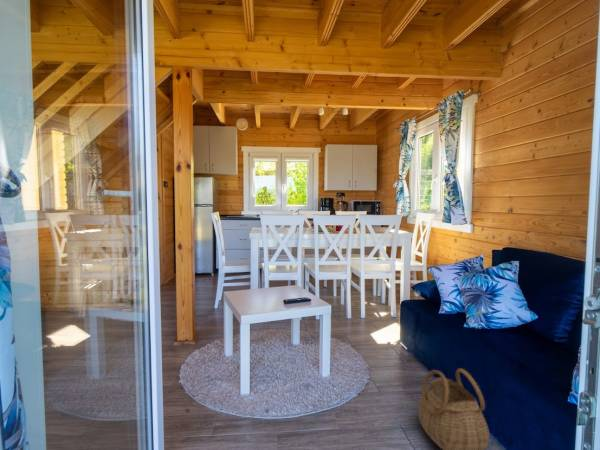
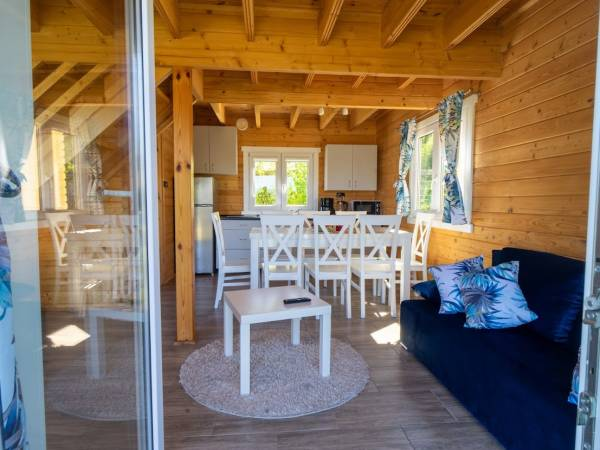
- basket (451, 404)
